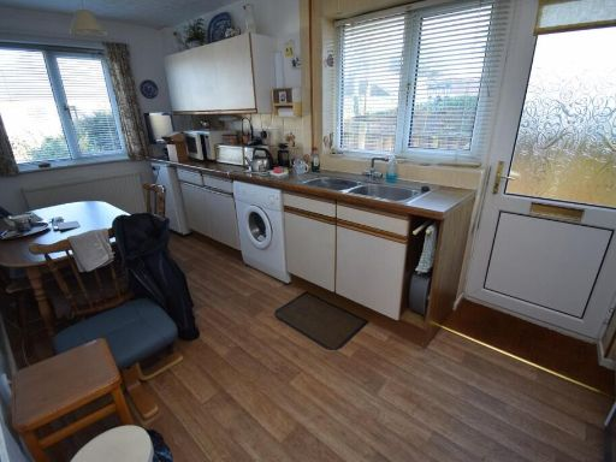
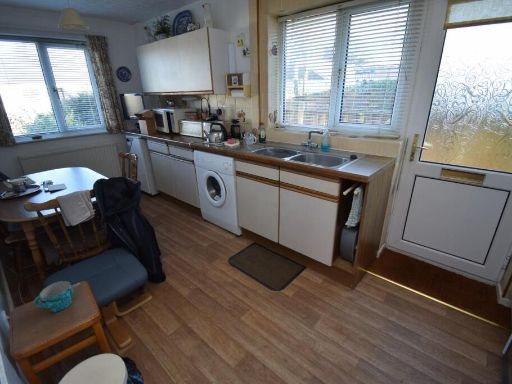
+ cup (56, 298)
